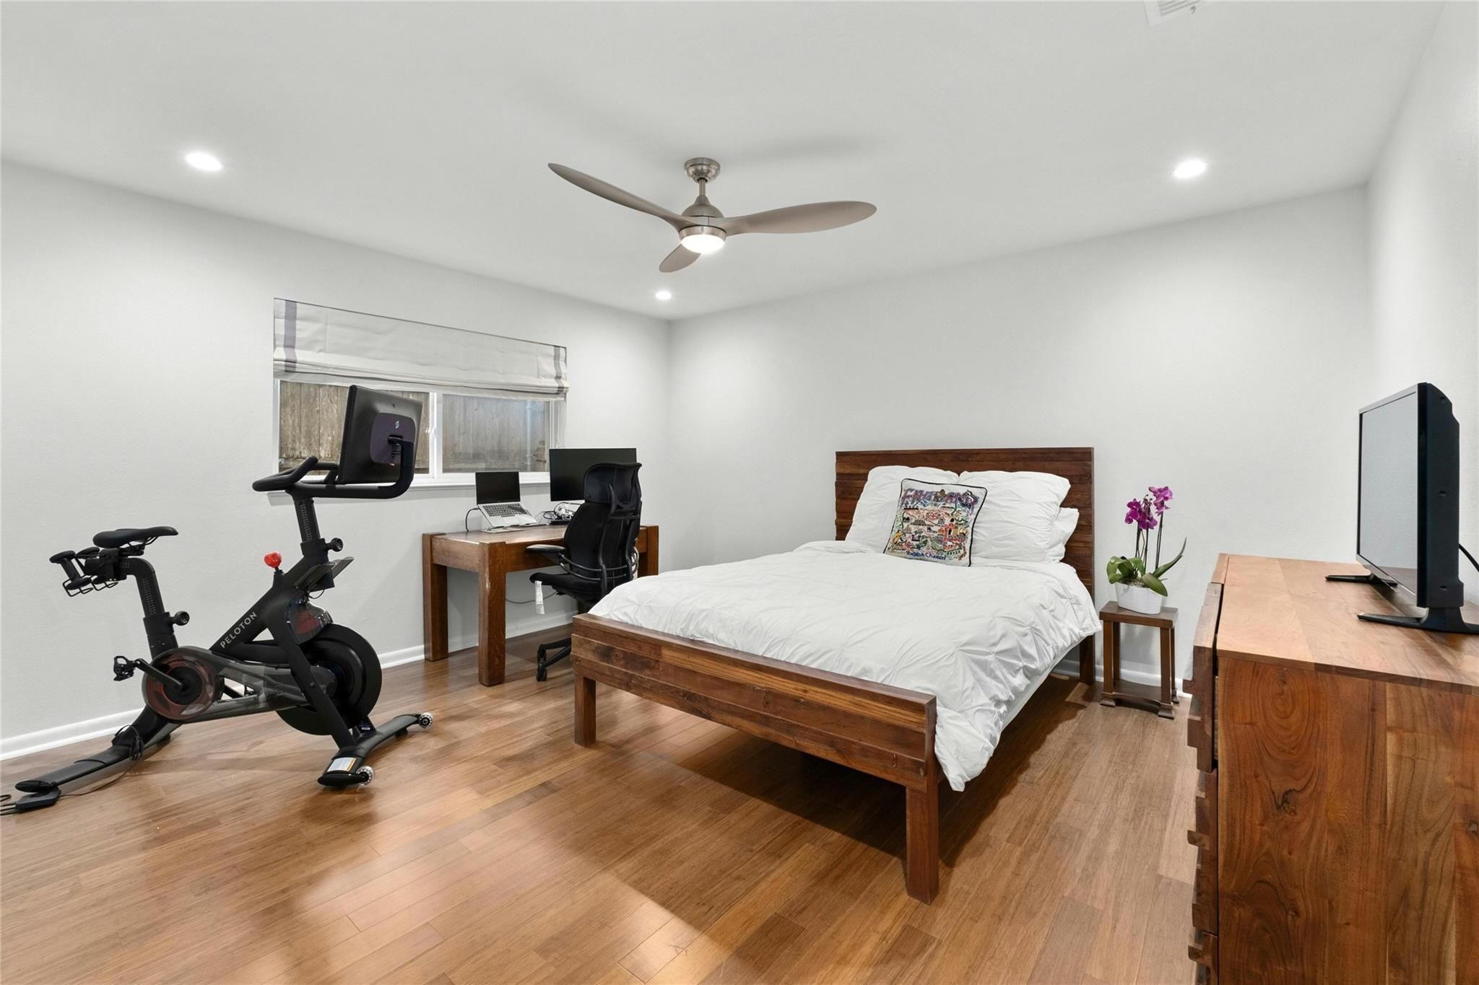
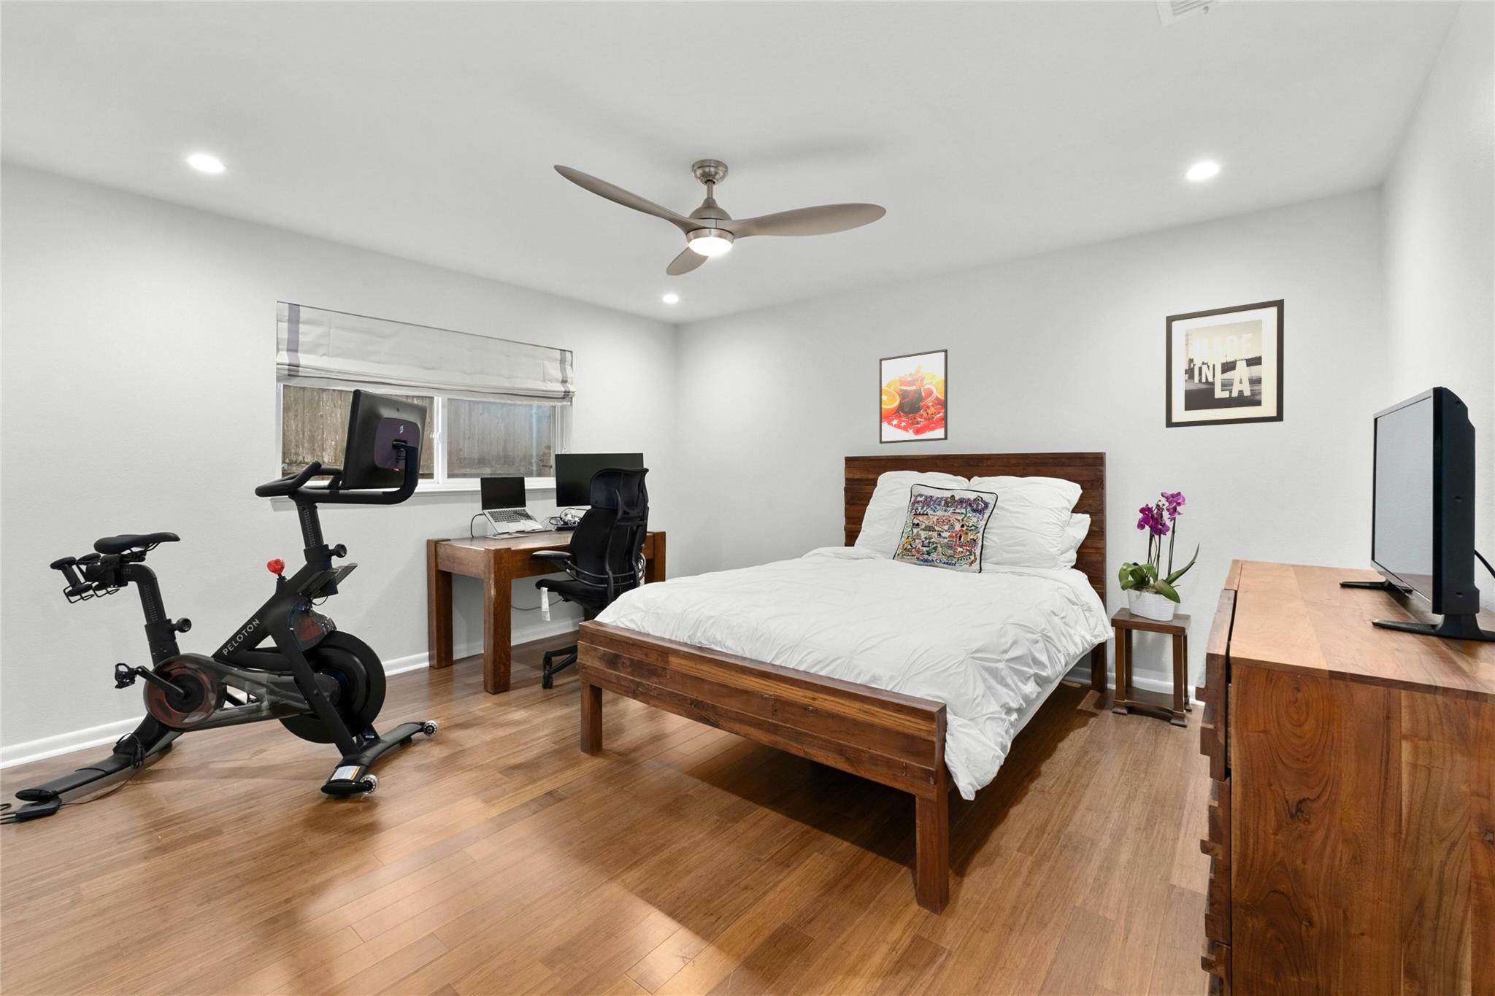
+ wall art (1222, 367)
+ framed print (911, 398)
